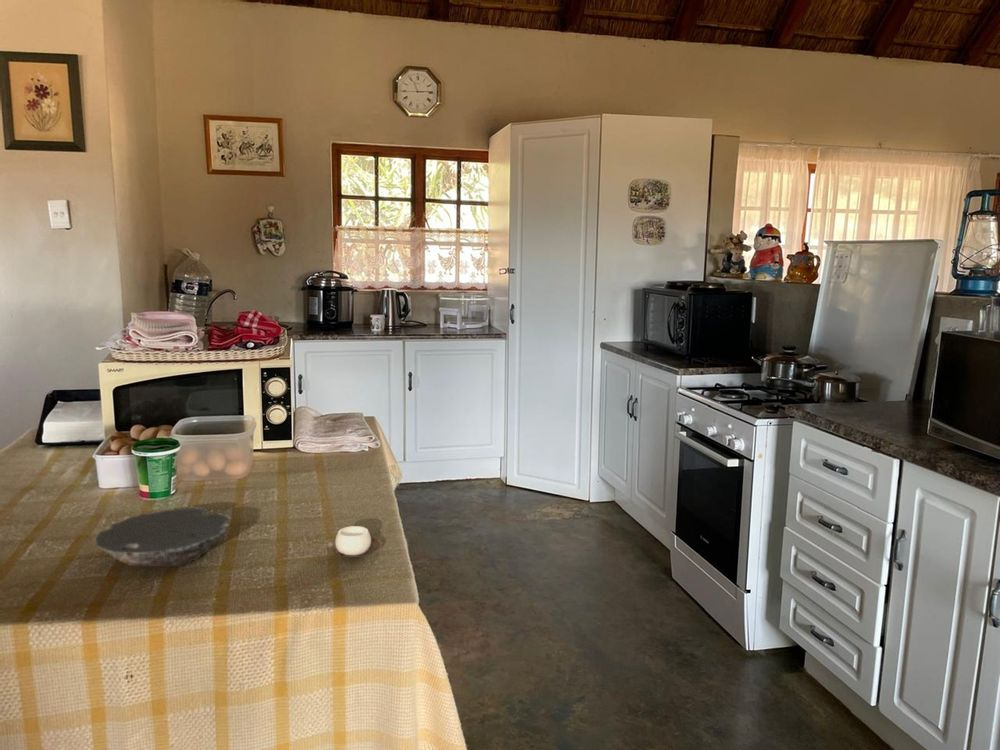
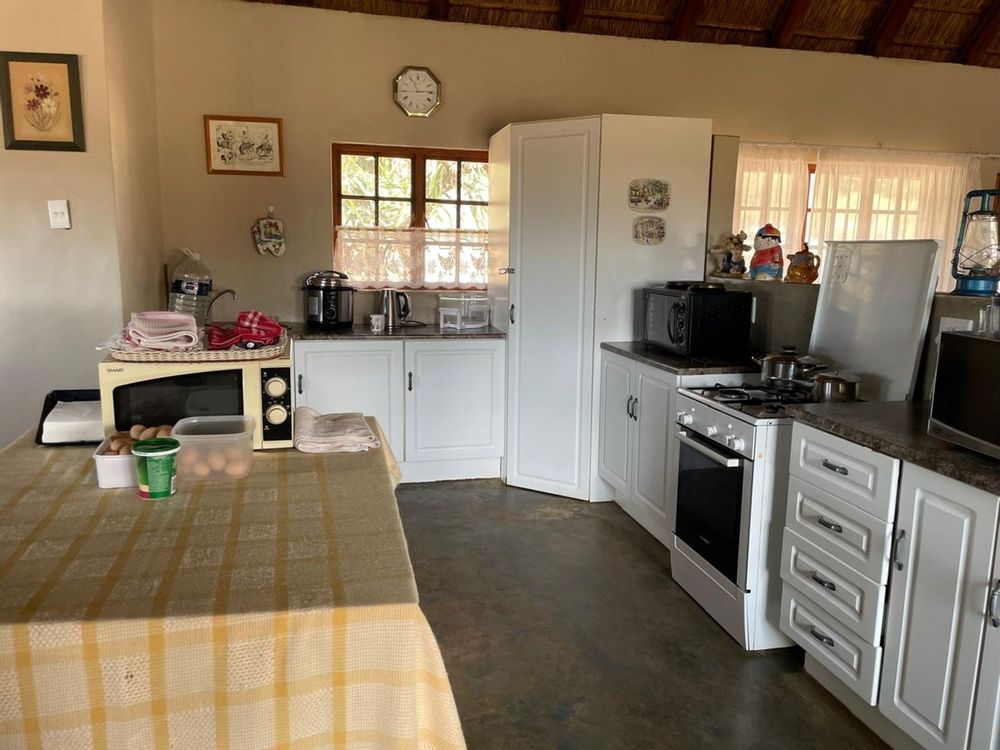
- bowl (165, 540)
- cup (353, 543)
